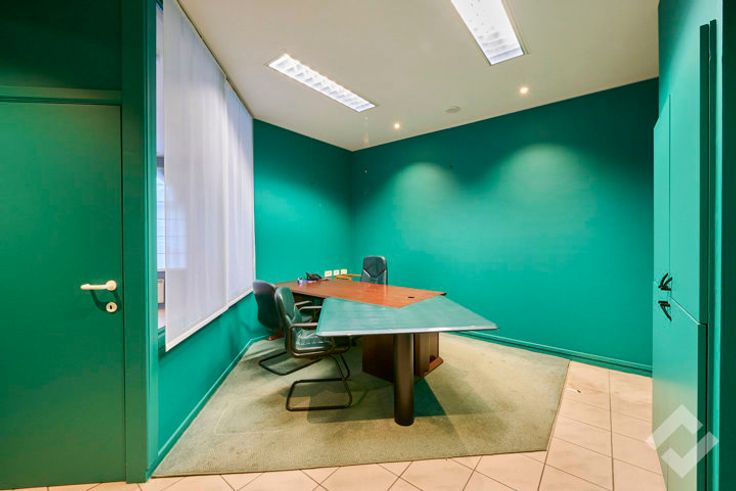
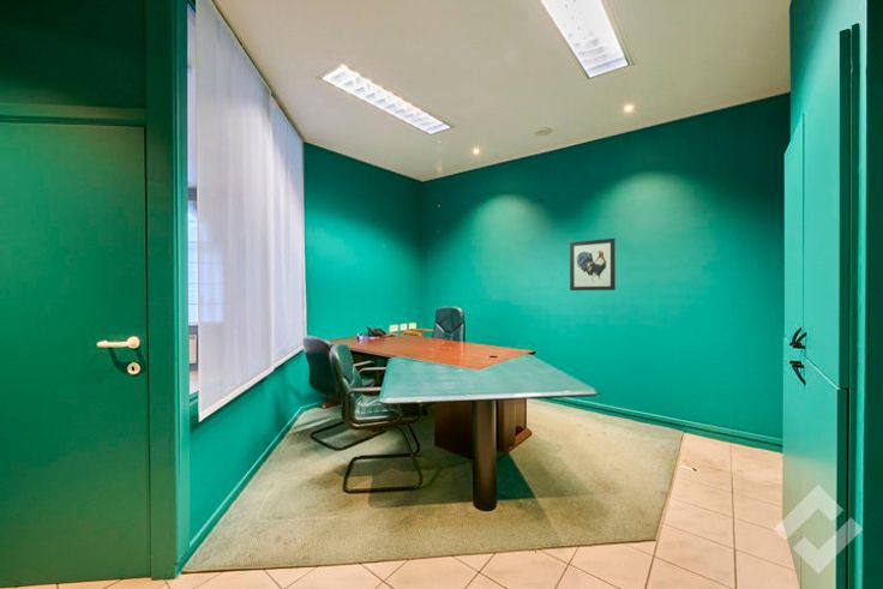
+ wall art (591, 265)
